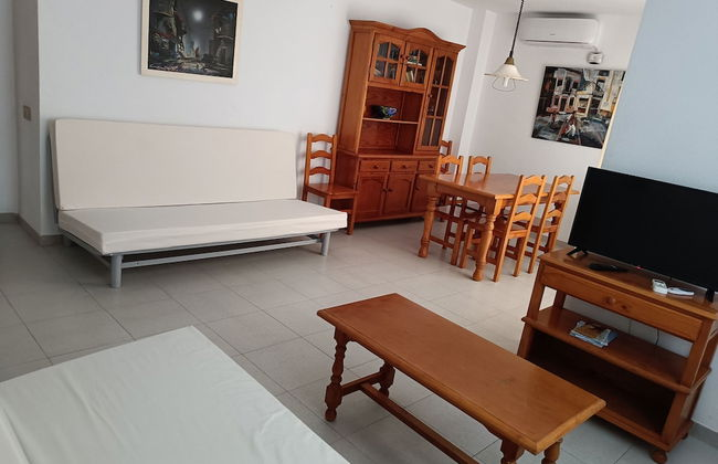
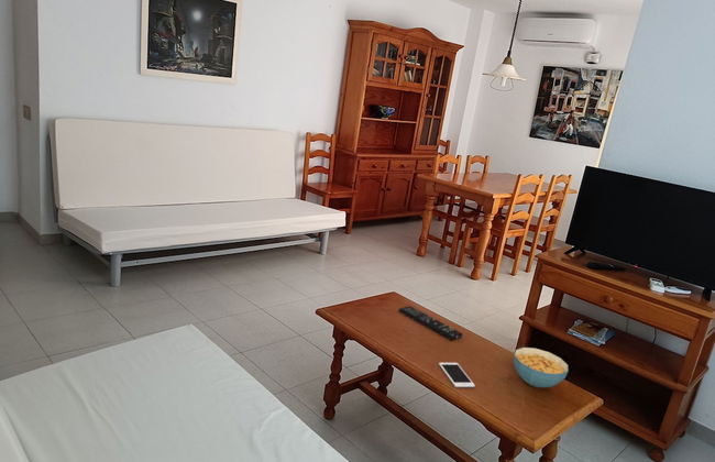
+ cell phone (455, 374)
+ cereal bowl (538, 371)
+ remote control (429, 321)
